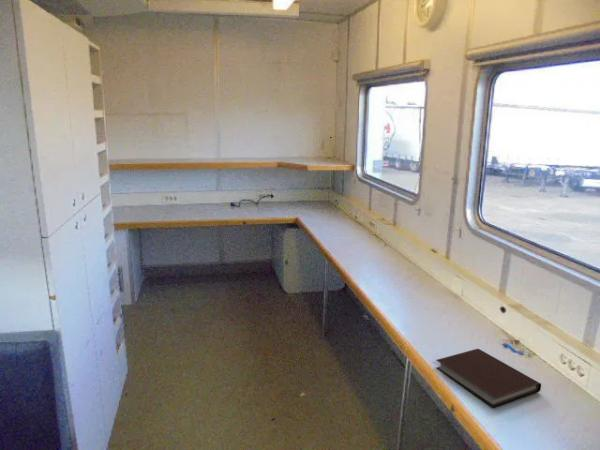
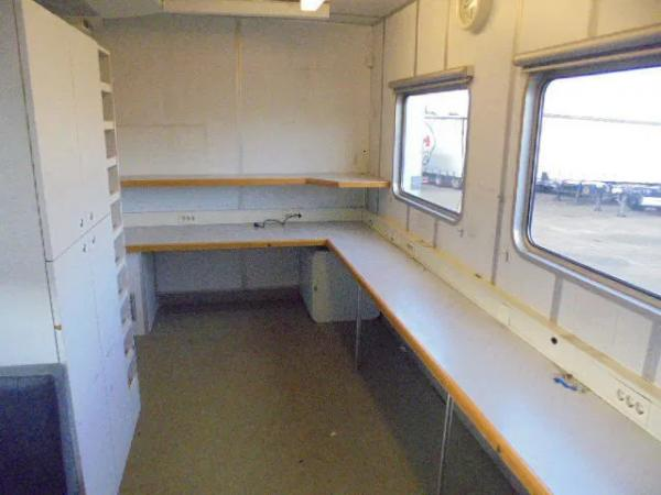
- notebook (486, 375)
